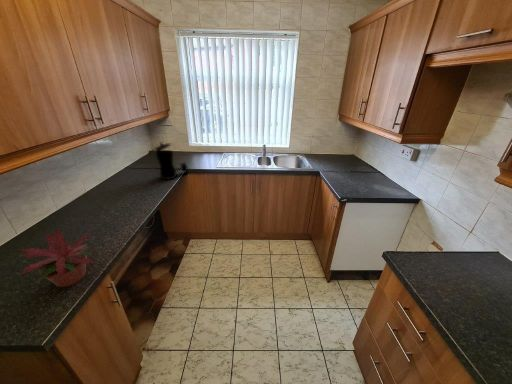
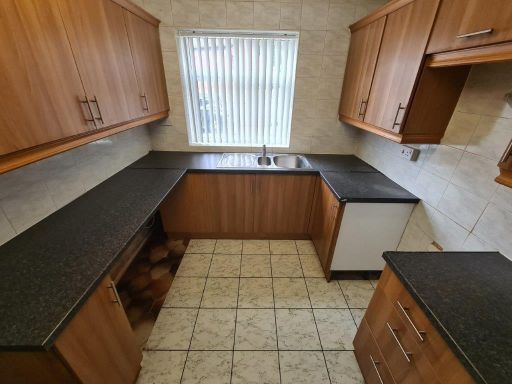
- coffee maker (169, 158)
- potted plant (61, 257)
